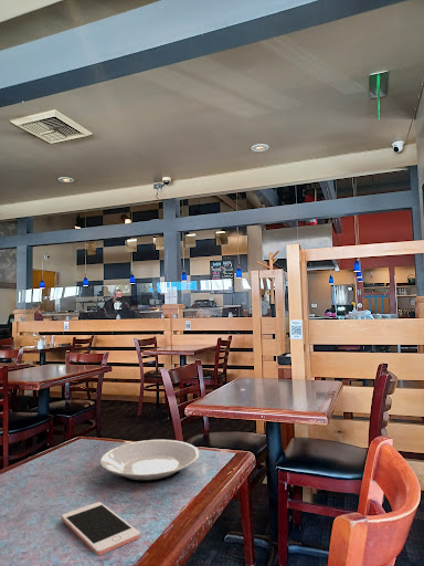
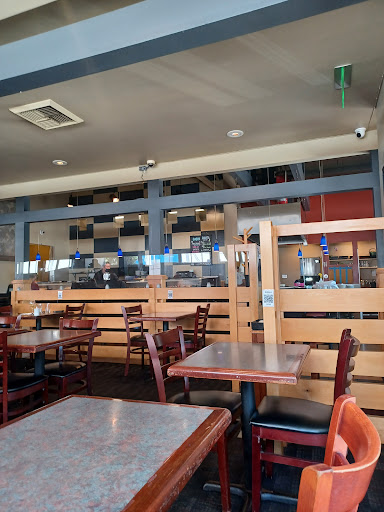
- cell phone (98, 525)
- plate (150, 462)
